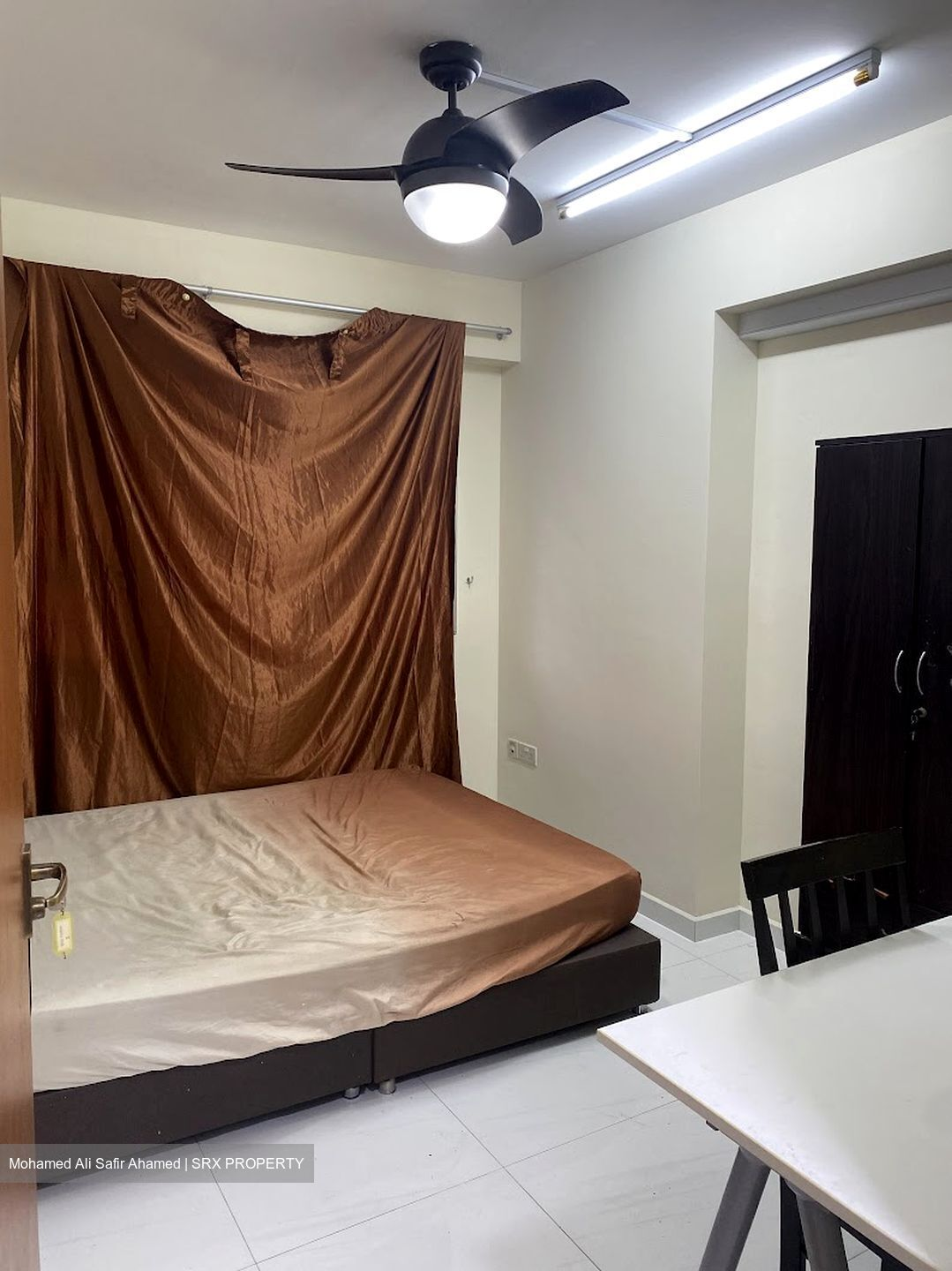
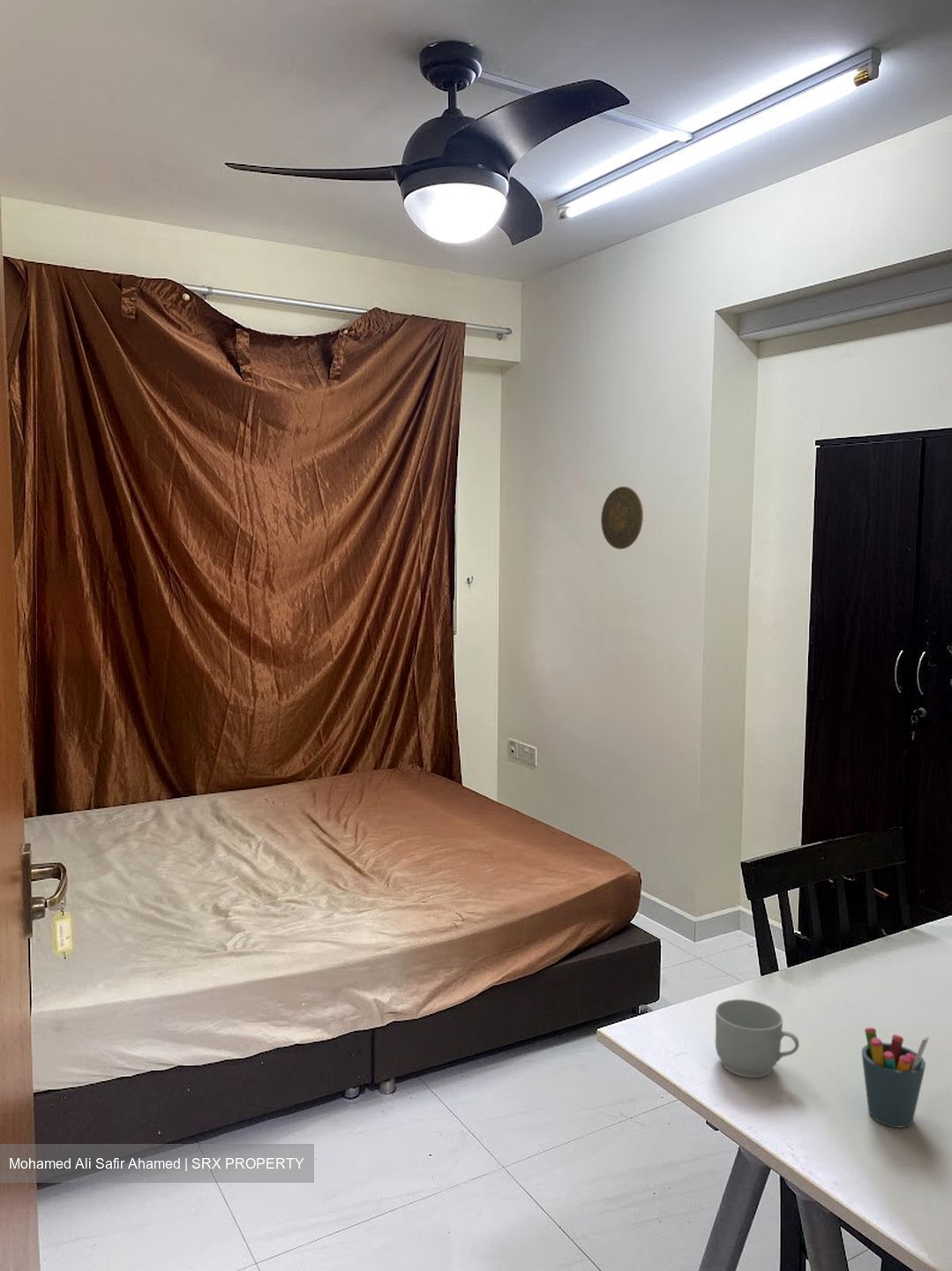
+ mug (756, 1042)
+ decorative plate (619, 517)
+ pen holder (892, 1071)
